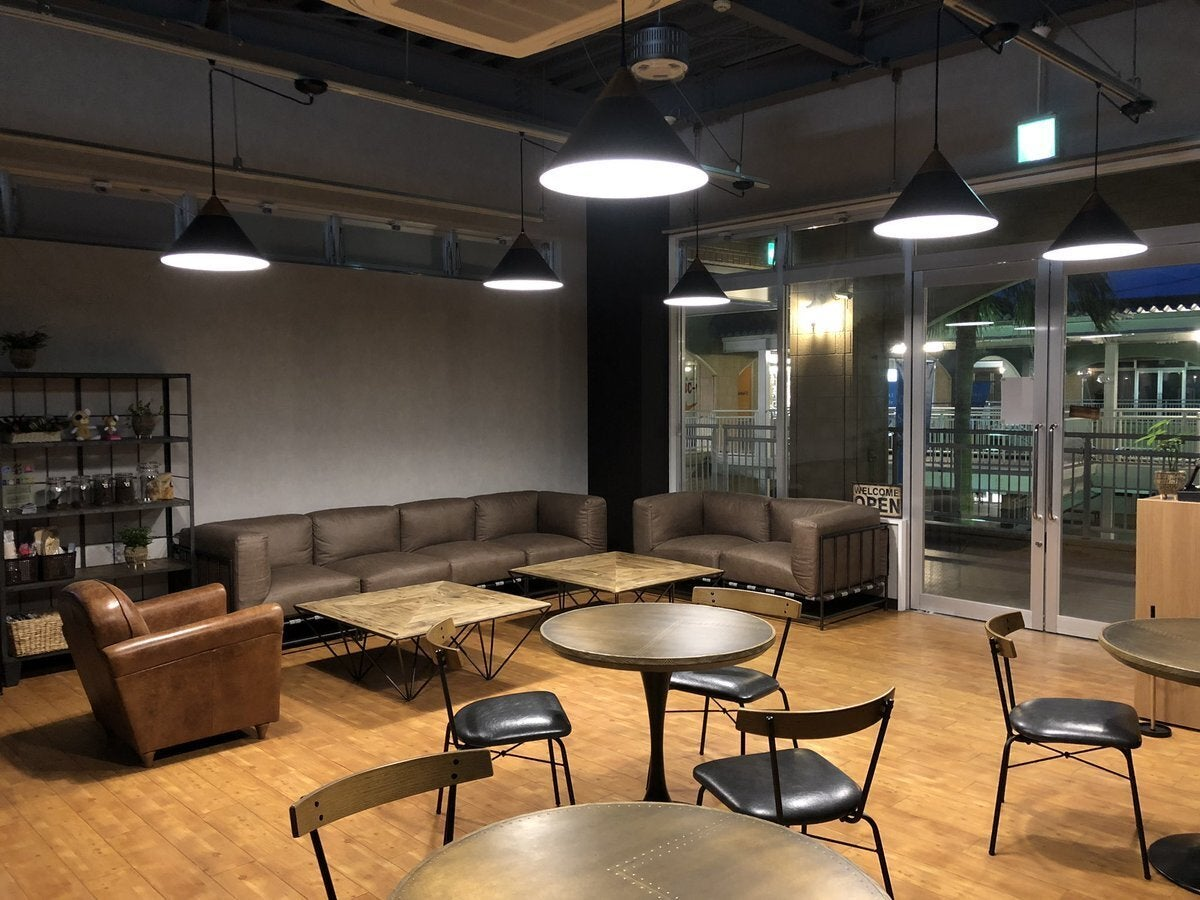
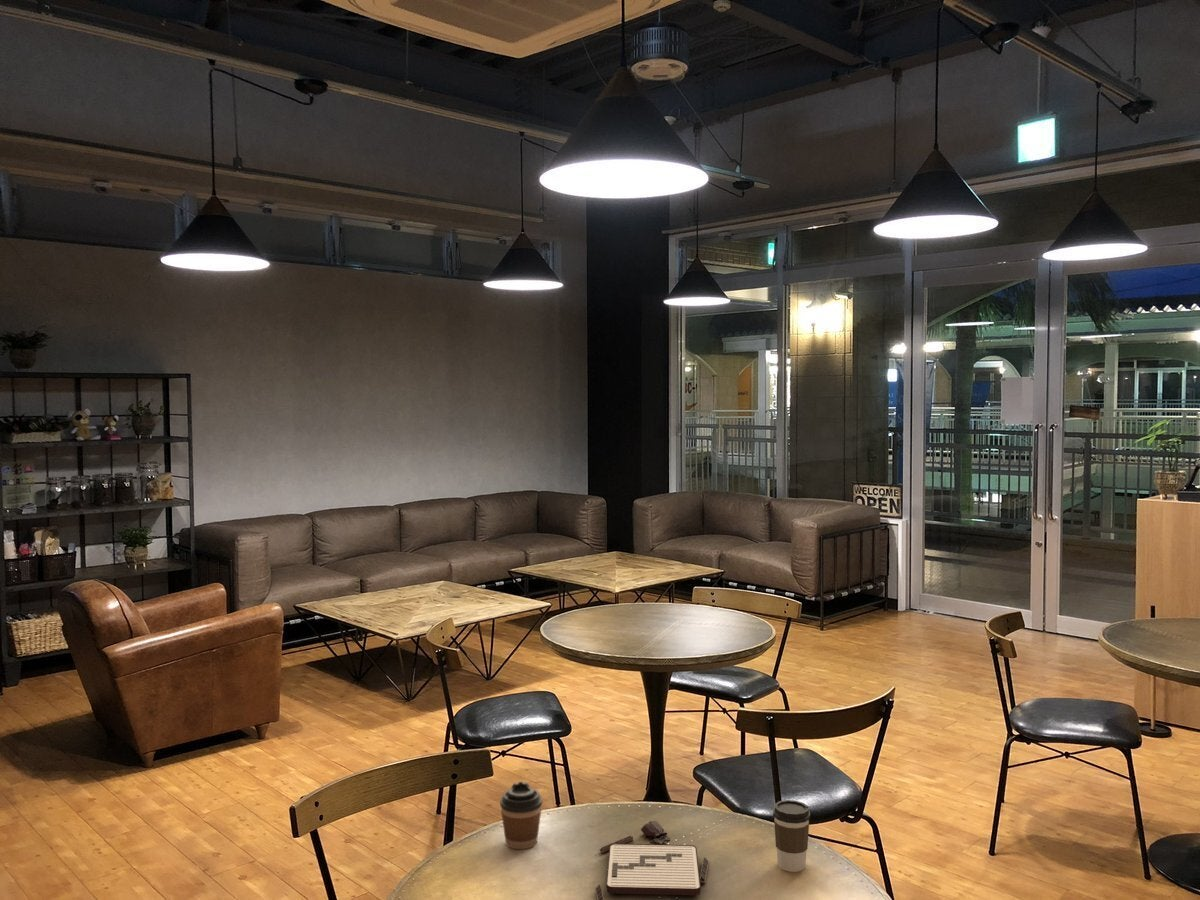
+ coffee cup (791, 836)
+ coffee cup (521, 814)
+ board game (653, 861)
